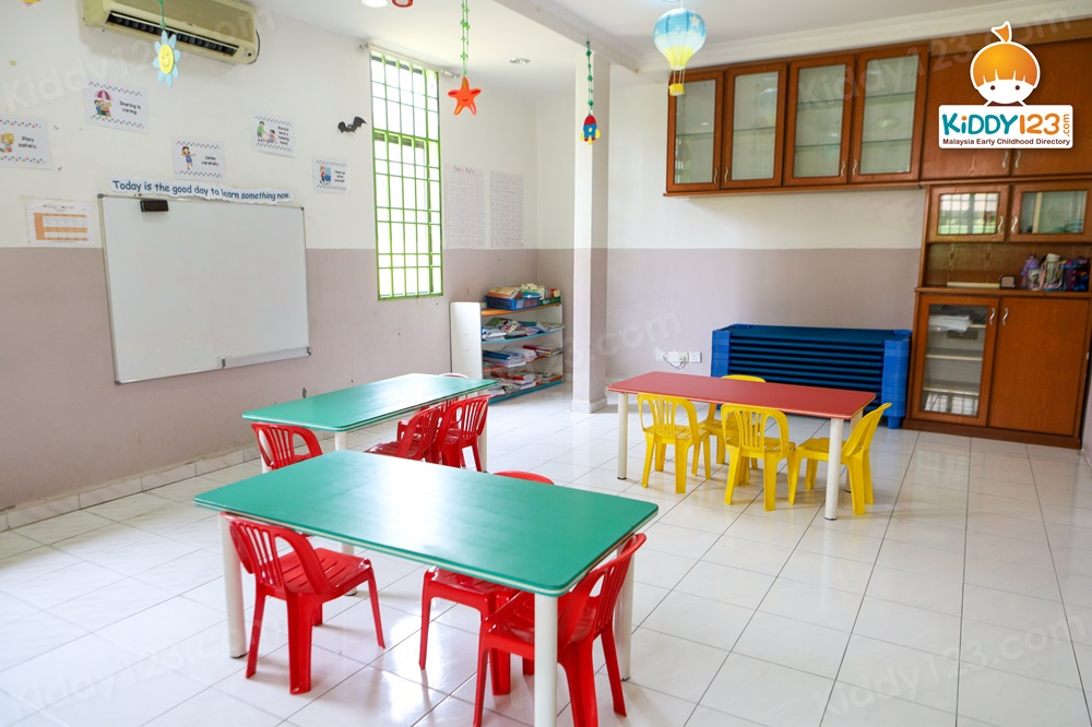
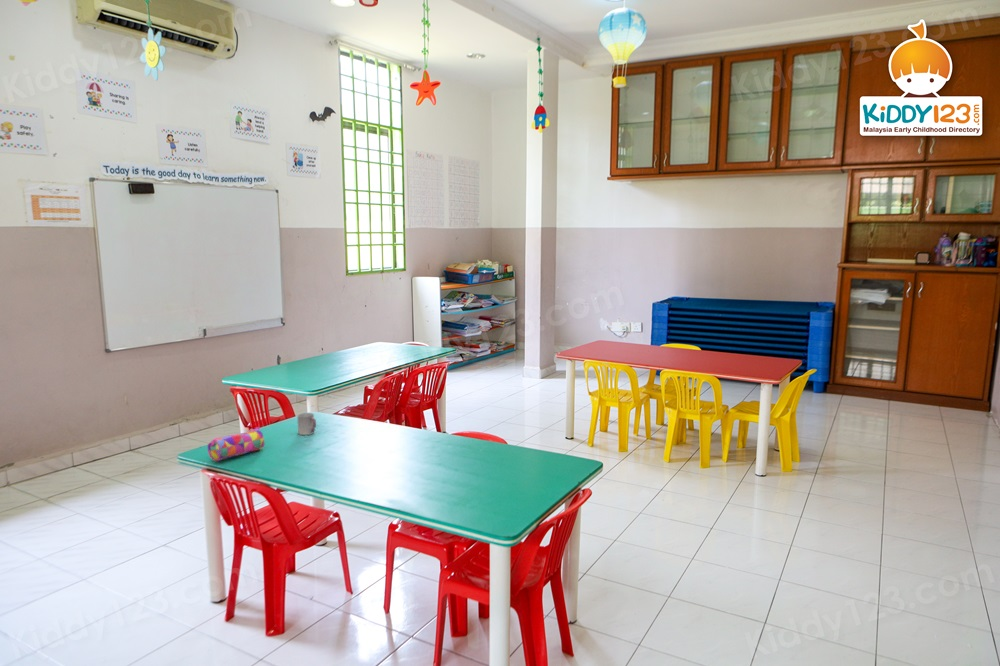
+ cup (308, 424)
+ pencil case (236, 444)
